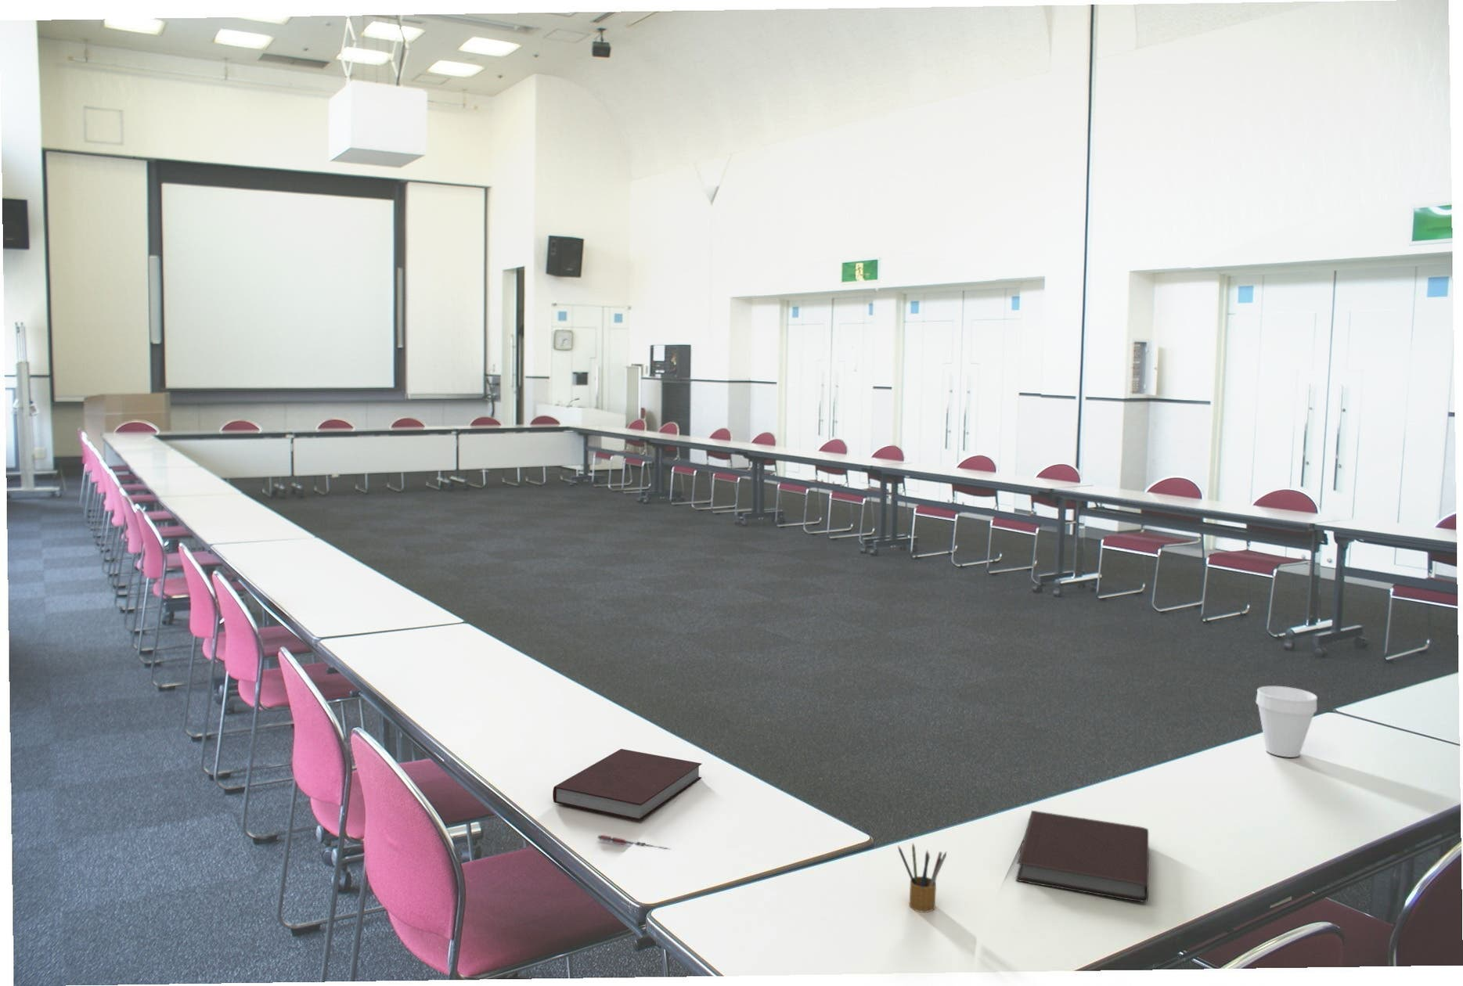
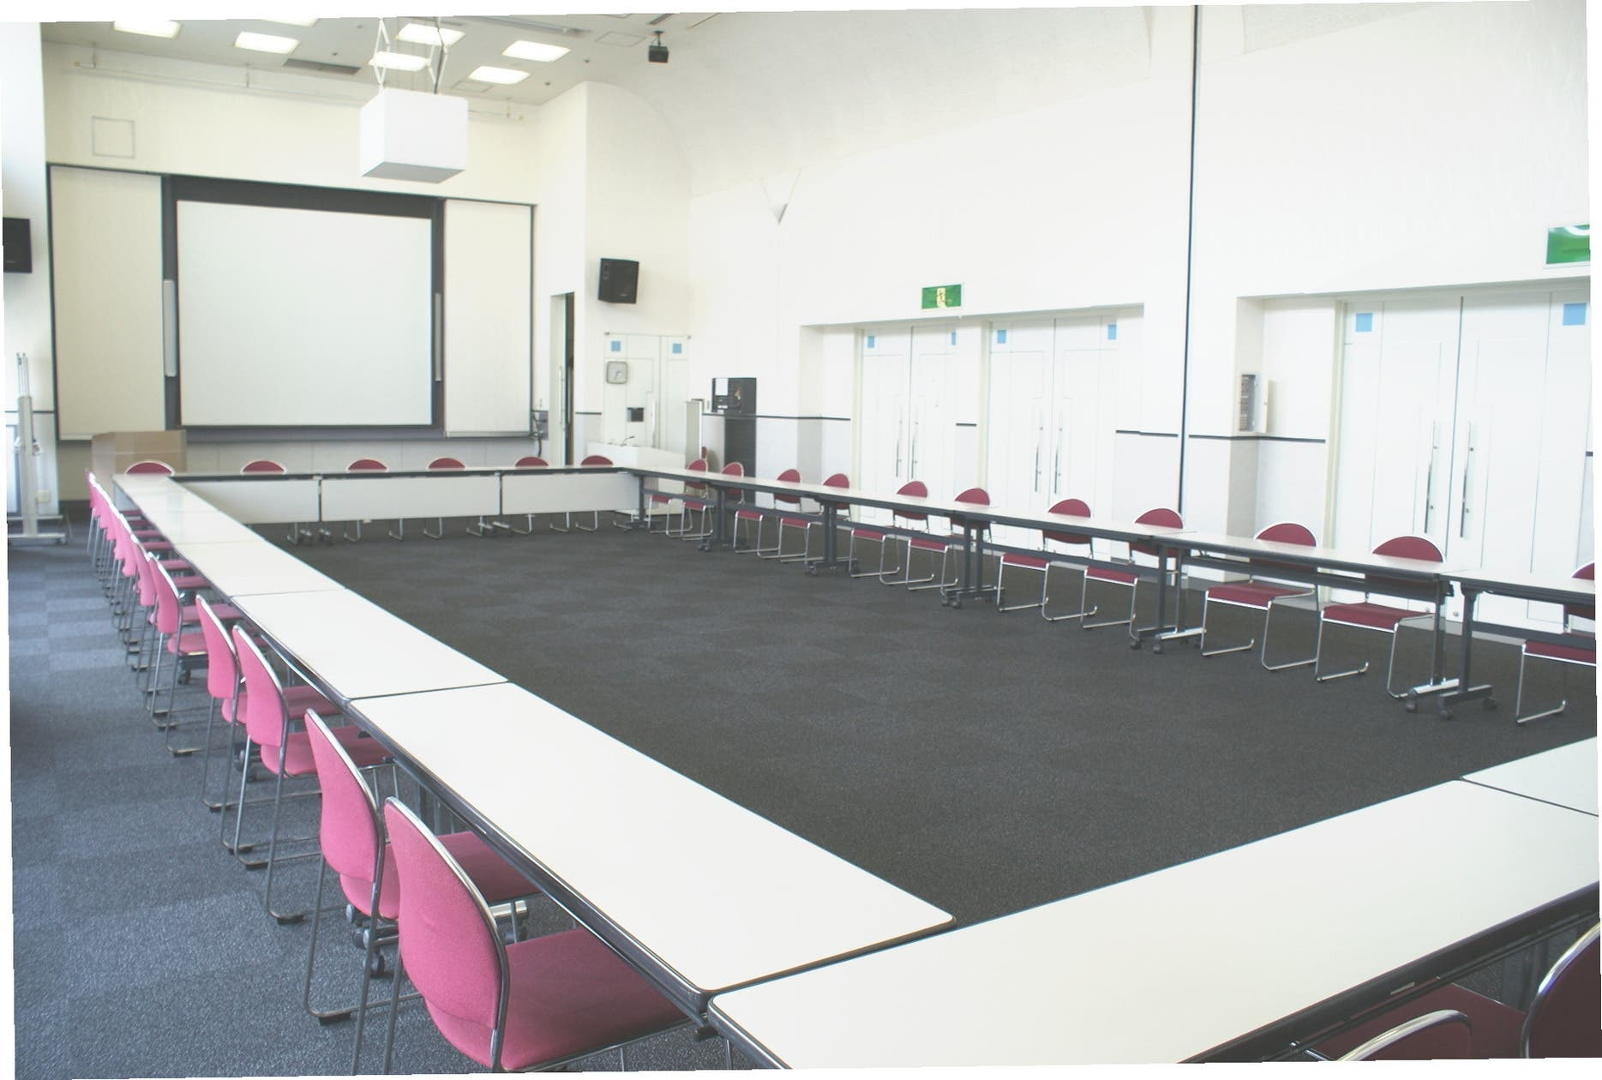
- notebook (1085, 853)
- pencil box (921, 876)
- pen (635, 843)
- cup (1285, 722)
- notebook (630, 781)
